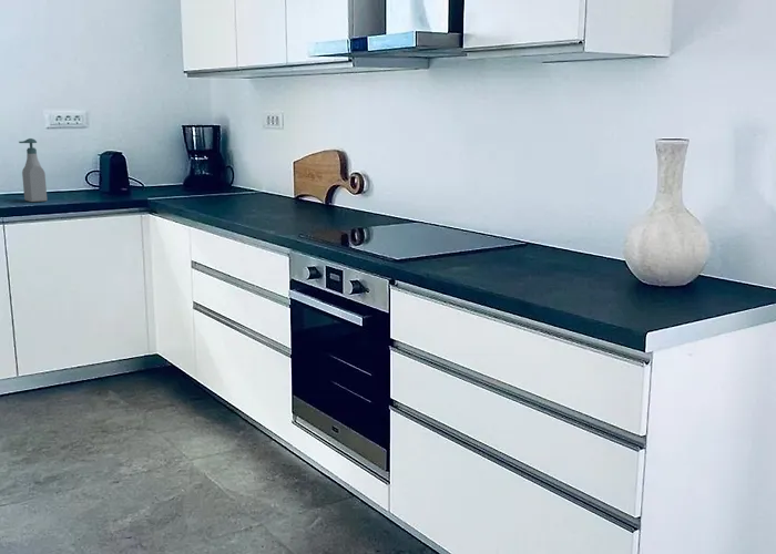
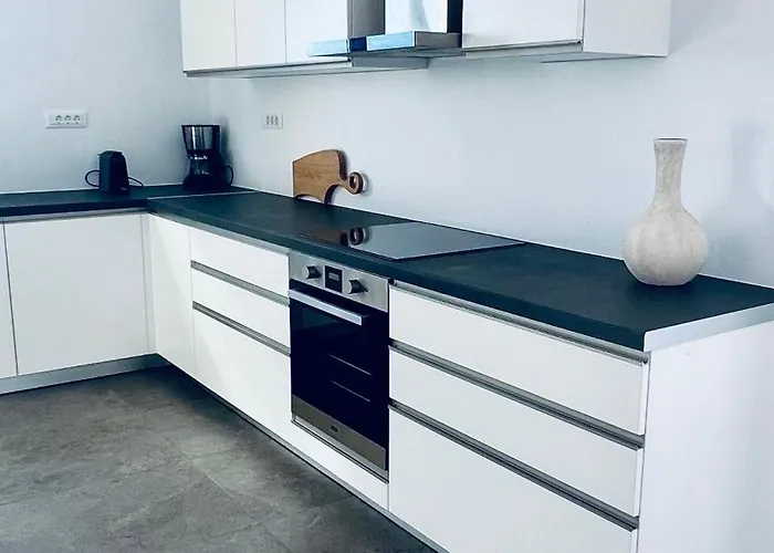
- soap bottle (31, 170)
